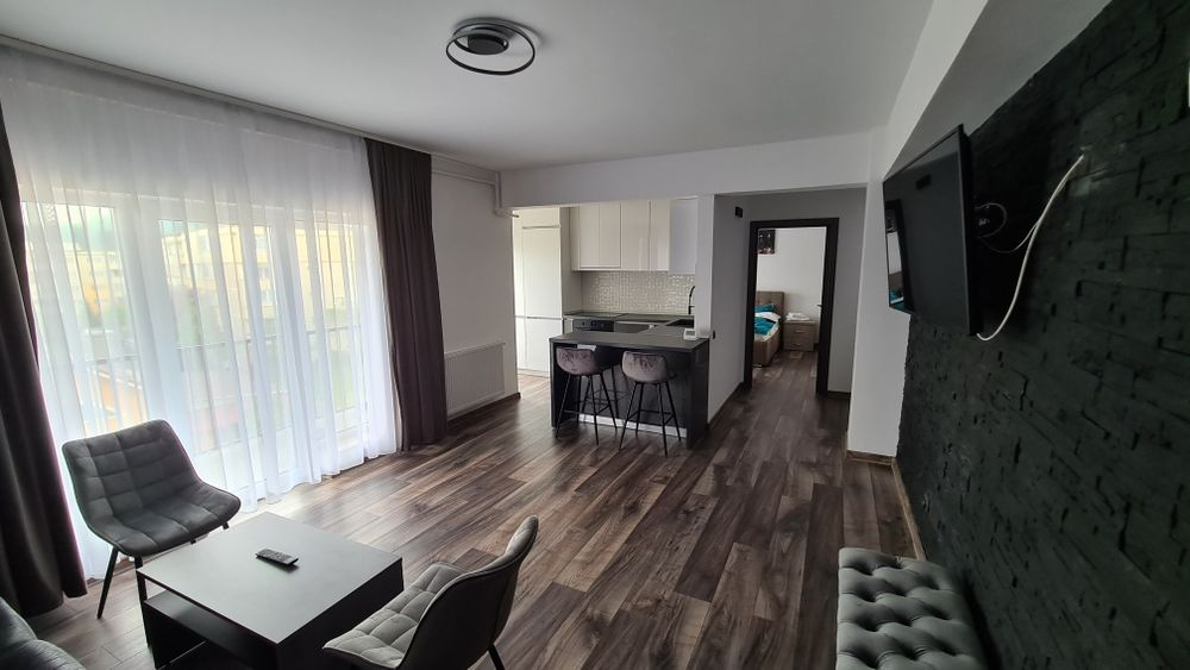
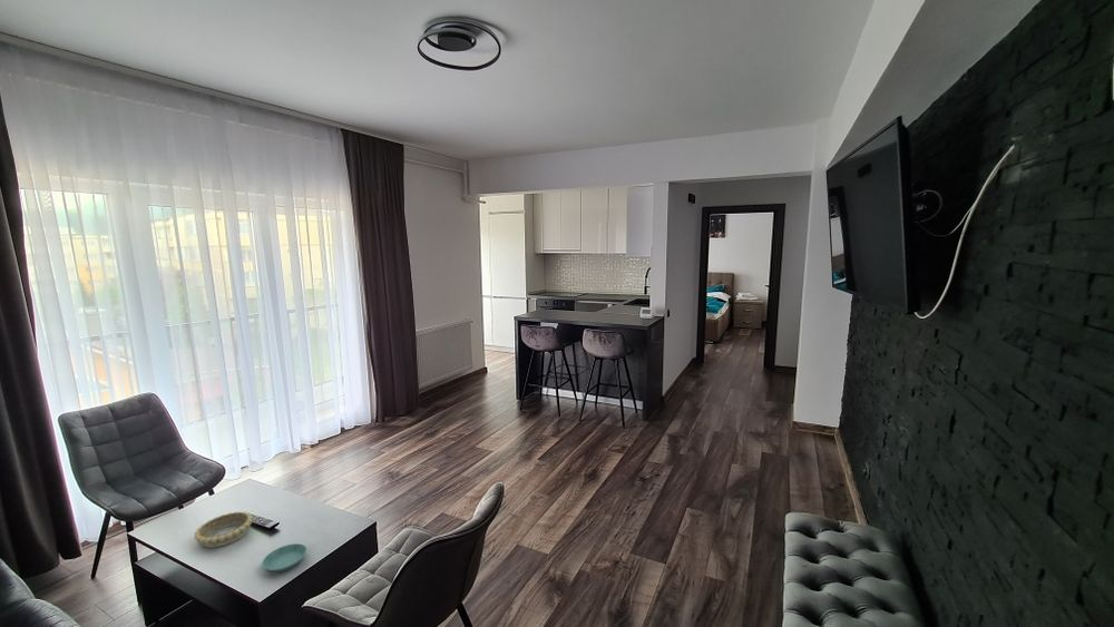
+ saucer (285, 559)
+ decorative bowl (224, 527)
